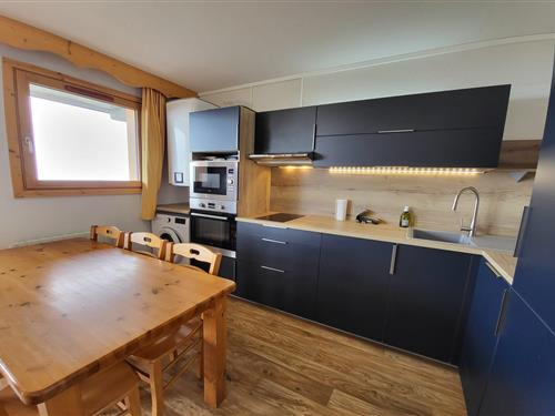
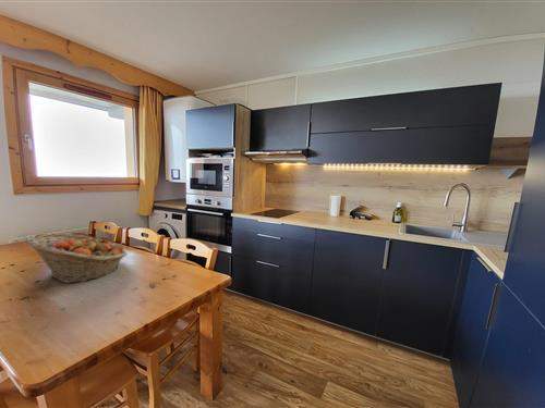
+ fruit basket (81, 251)
